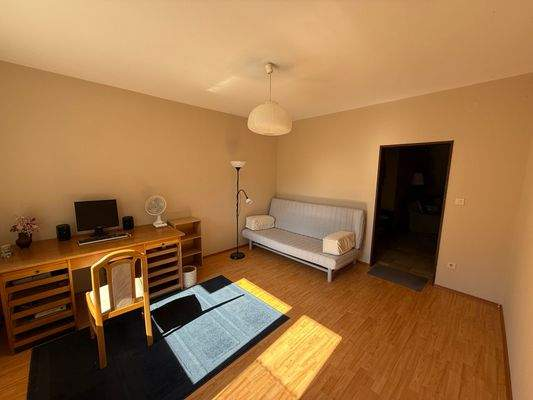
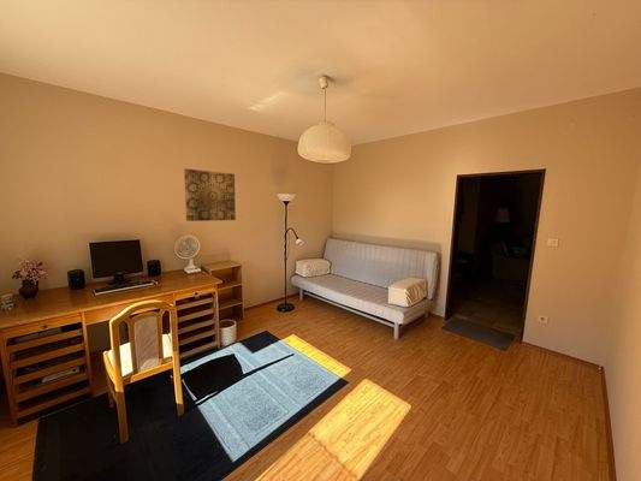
+ wall art (210, 196)
